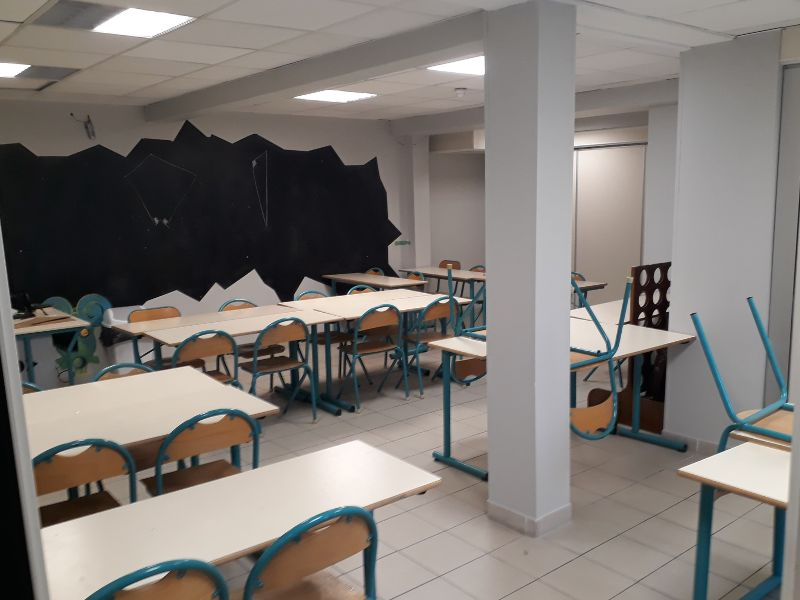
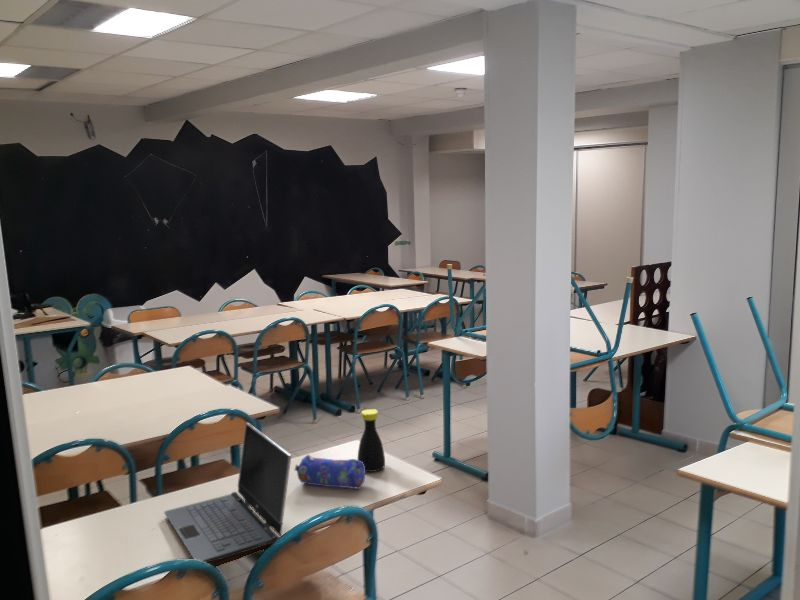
+ laptop computer (225, 495)
+ bottle (370, 439)
+ pencil case (330, 471)
